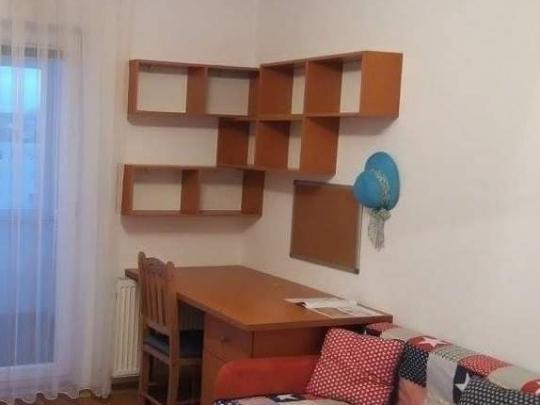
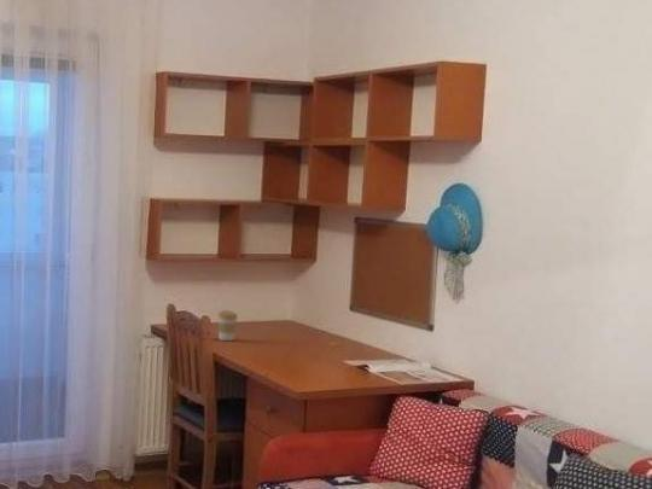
+ coffee cup (227, 325)
